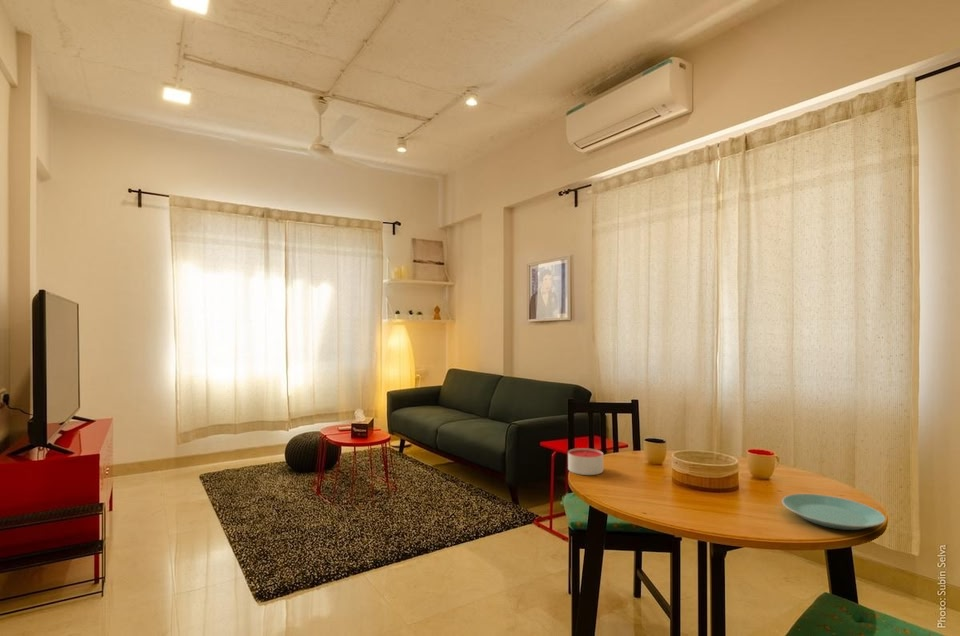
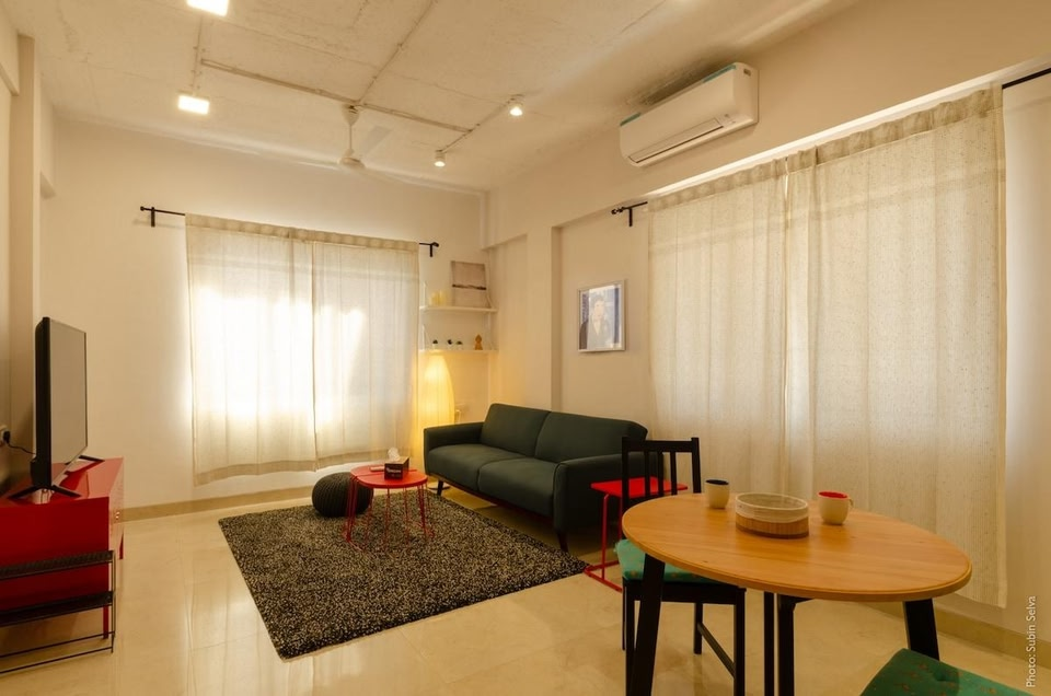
- candle (585, 460)
- plate (831, 513)
